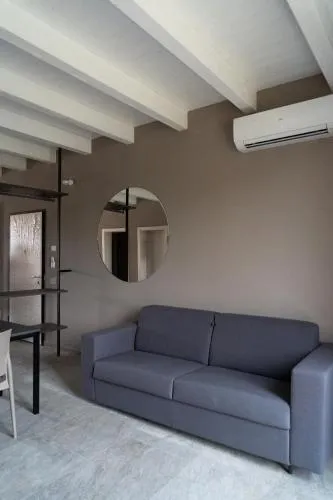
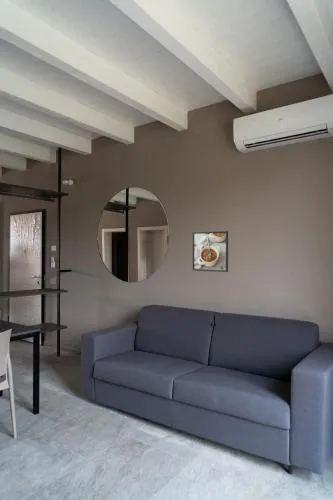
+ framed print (209, 251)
